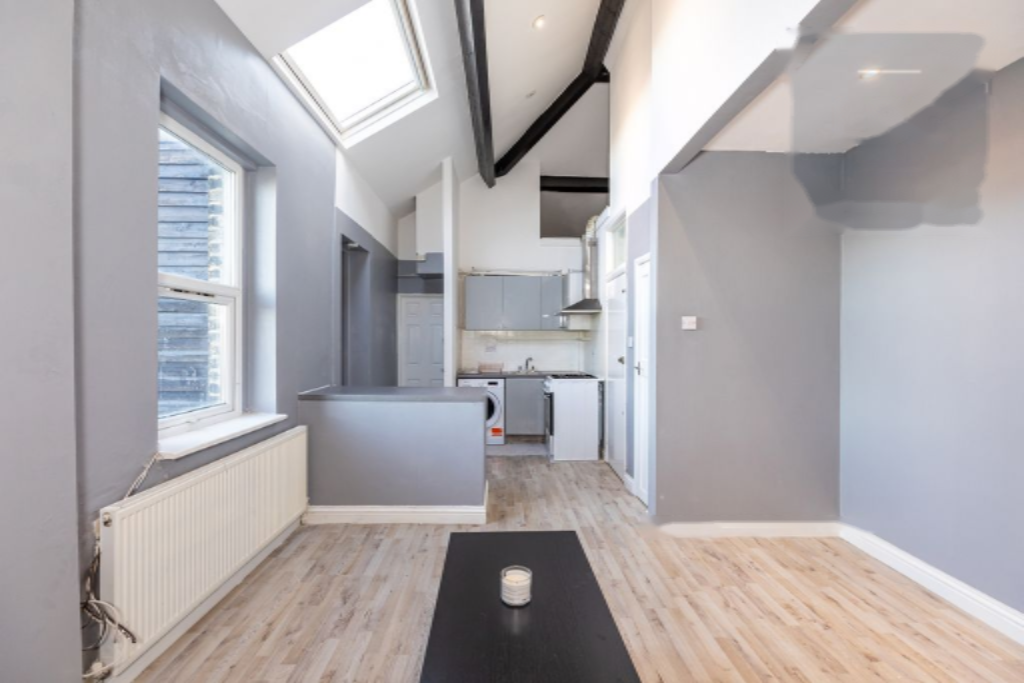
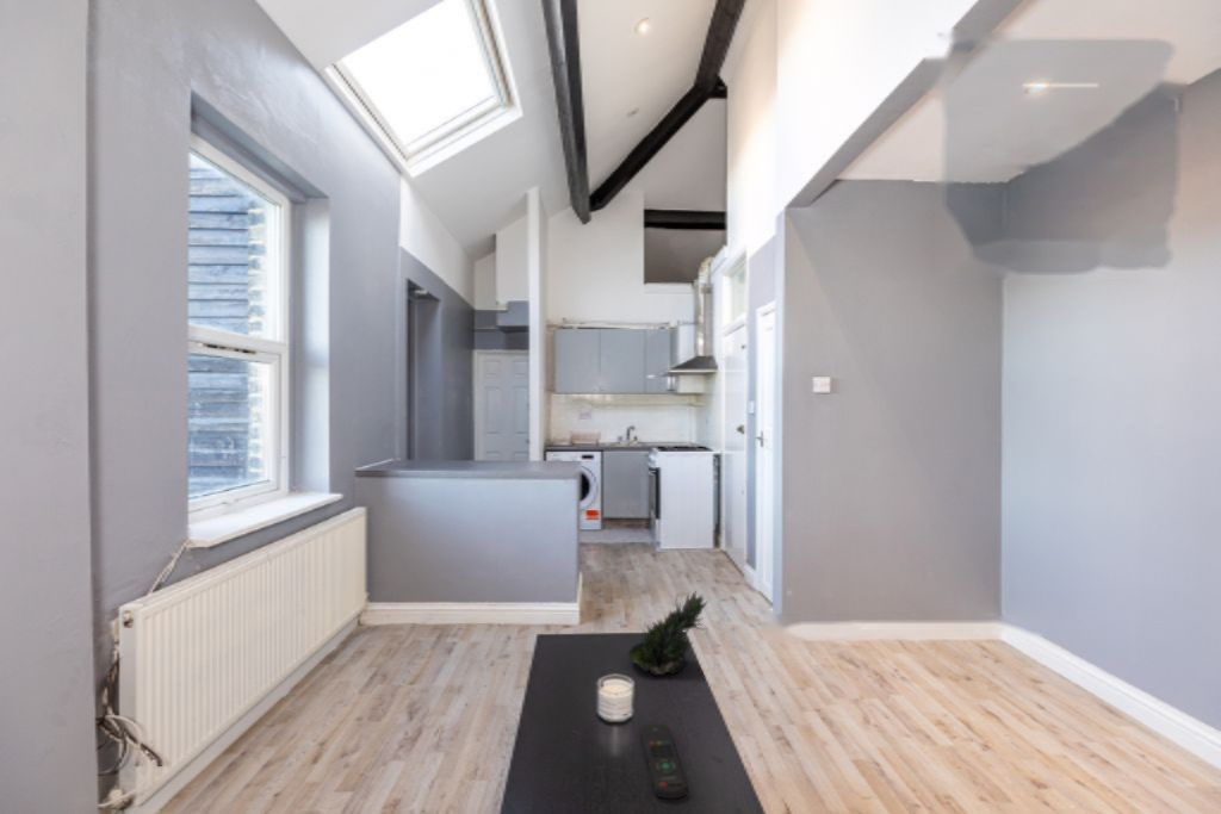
+ succulent plant (668, 627)
+ remote control (662, 757)
